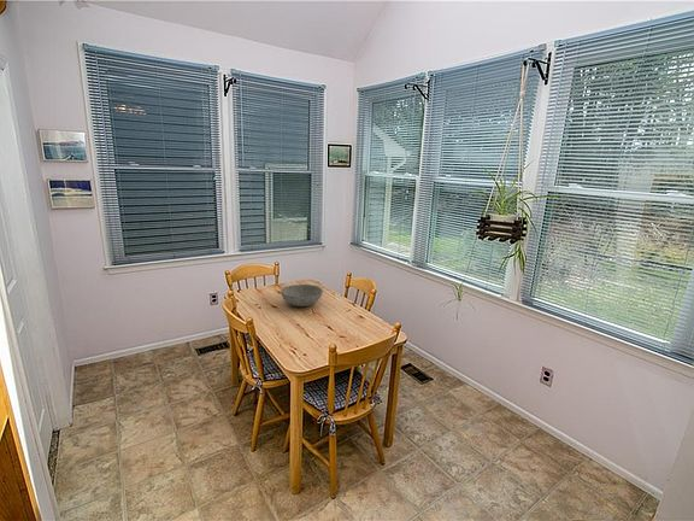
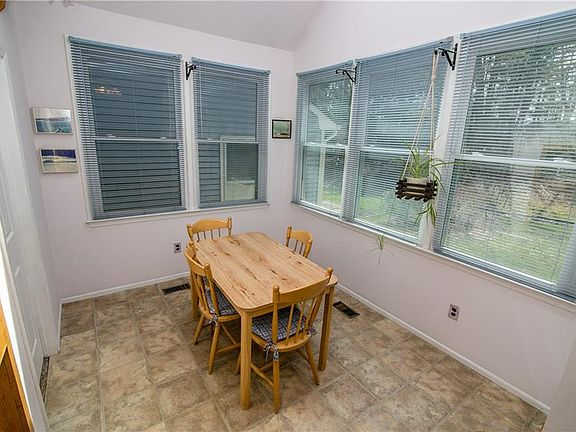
- bowl (301, 297)
